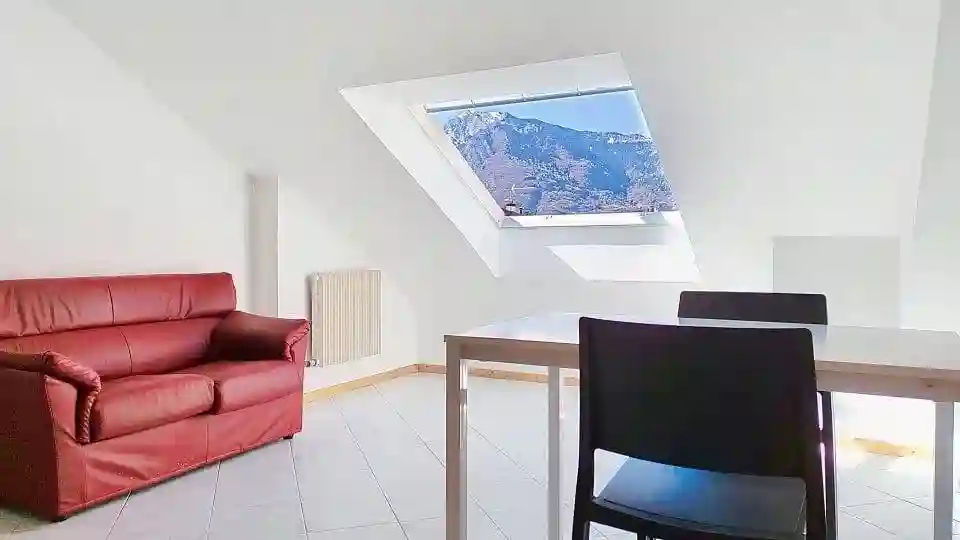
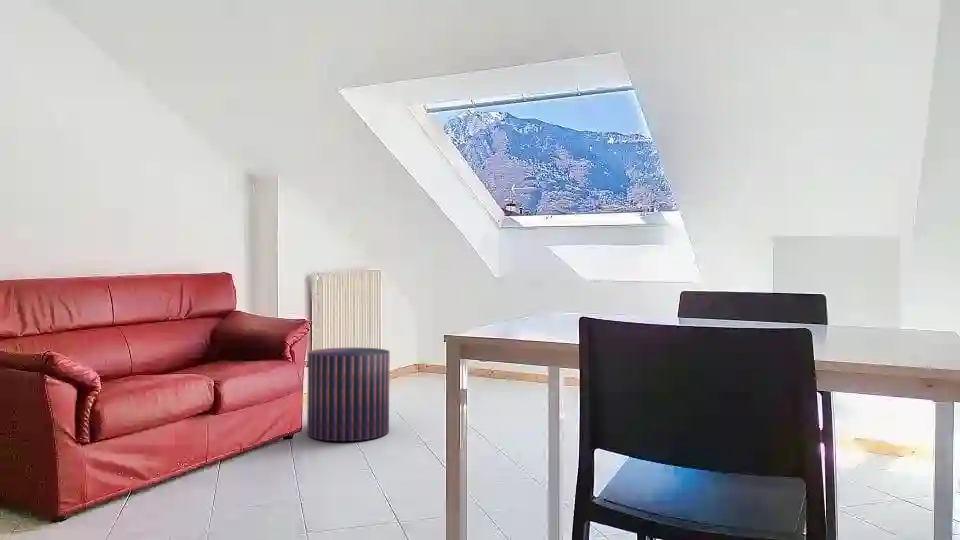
+ pouf (348, 391)
